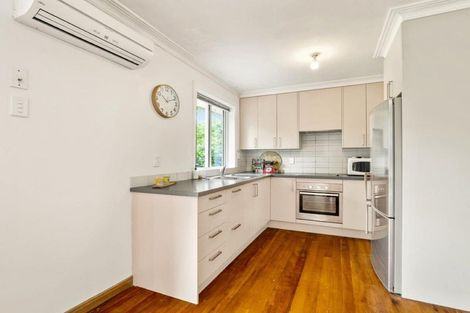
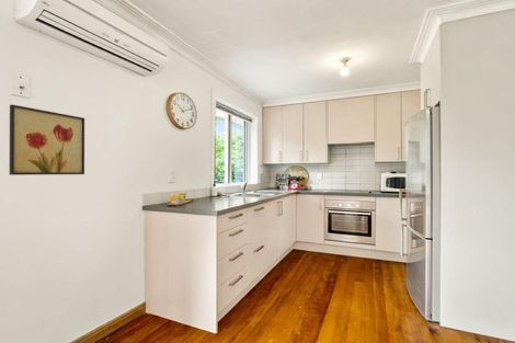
+ wall art (49, 142)
